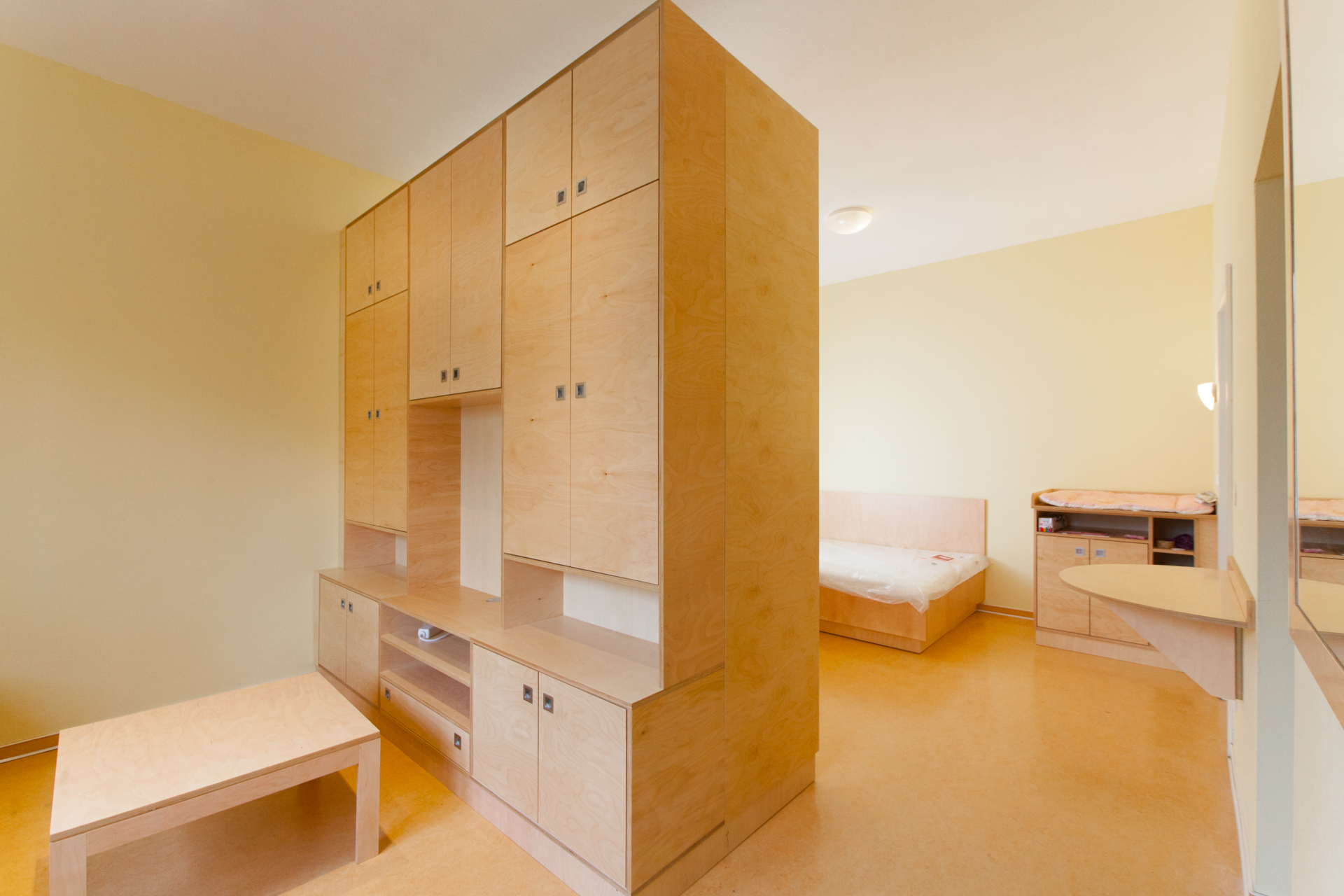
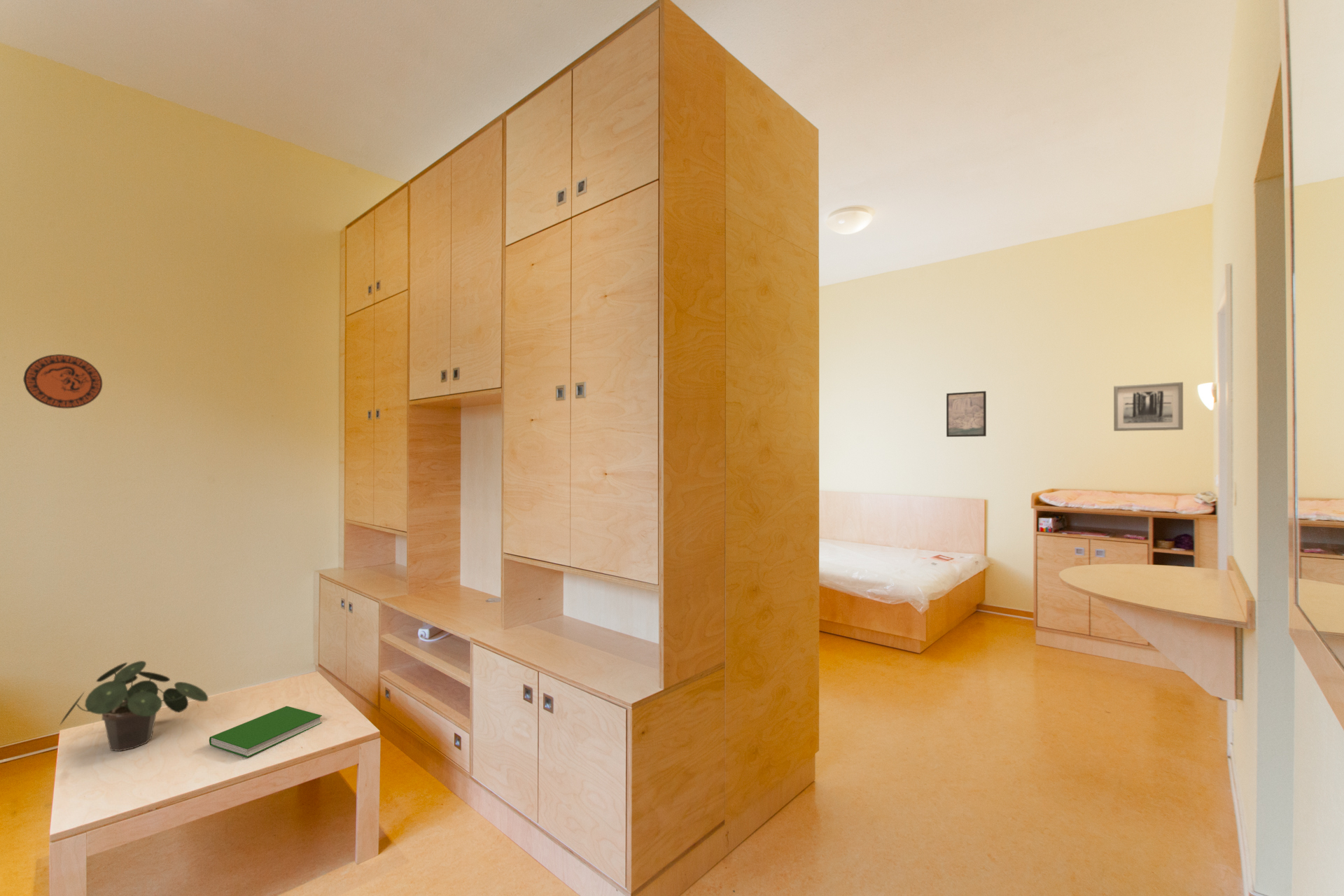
+ decorative plate (64, 382)
+ hardcover book (267, 729)
+ potted plant (135, 701)
+ wall art (1147, 407)
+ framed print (965, 414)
